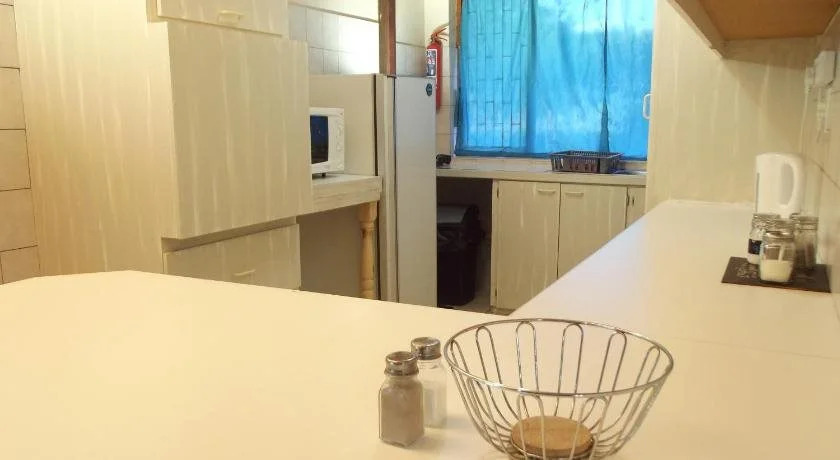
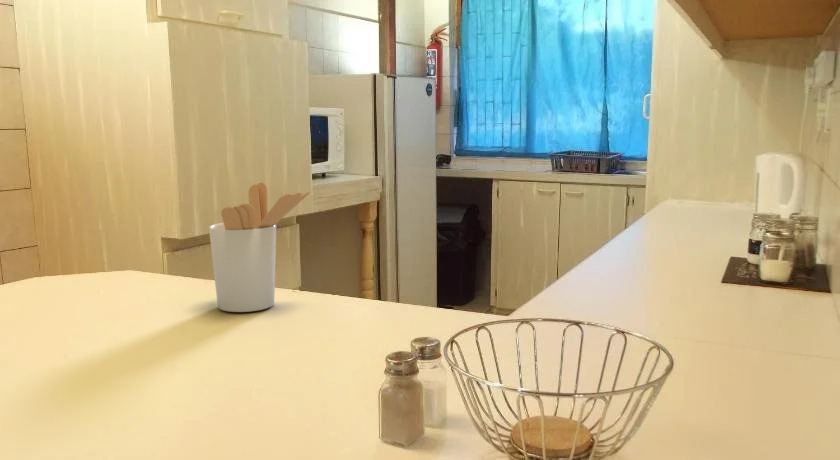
+ utensil holder (260, 246)
